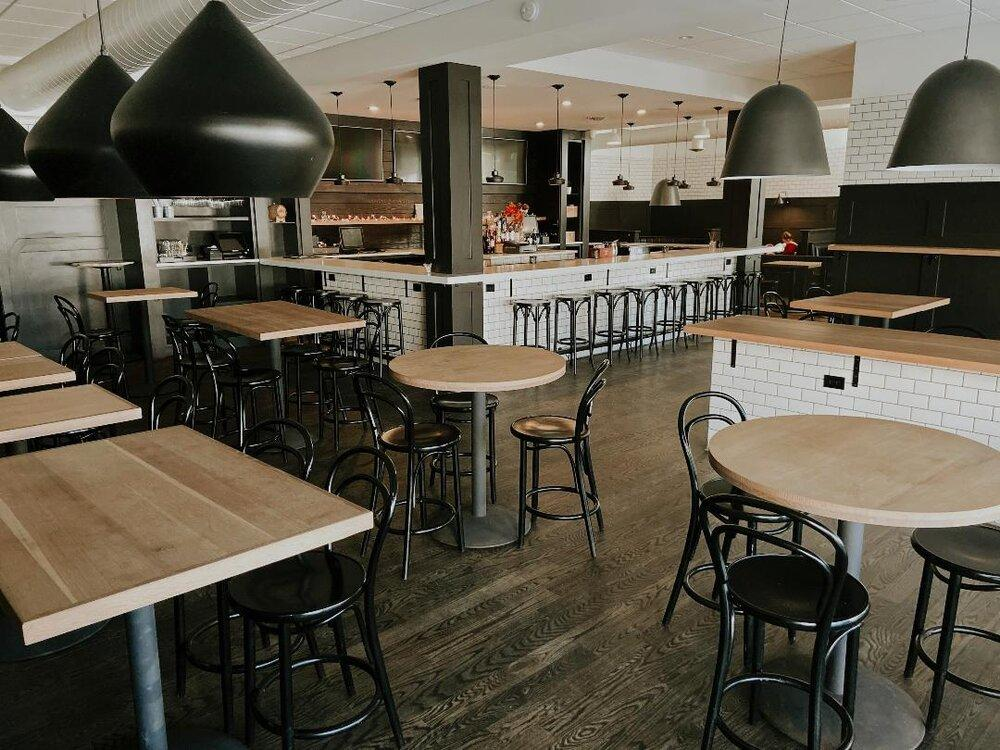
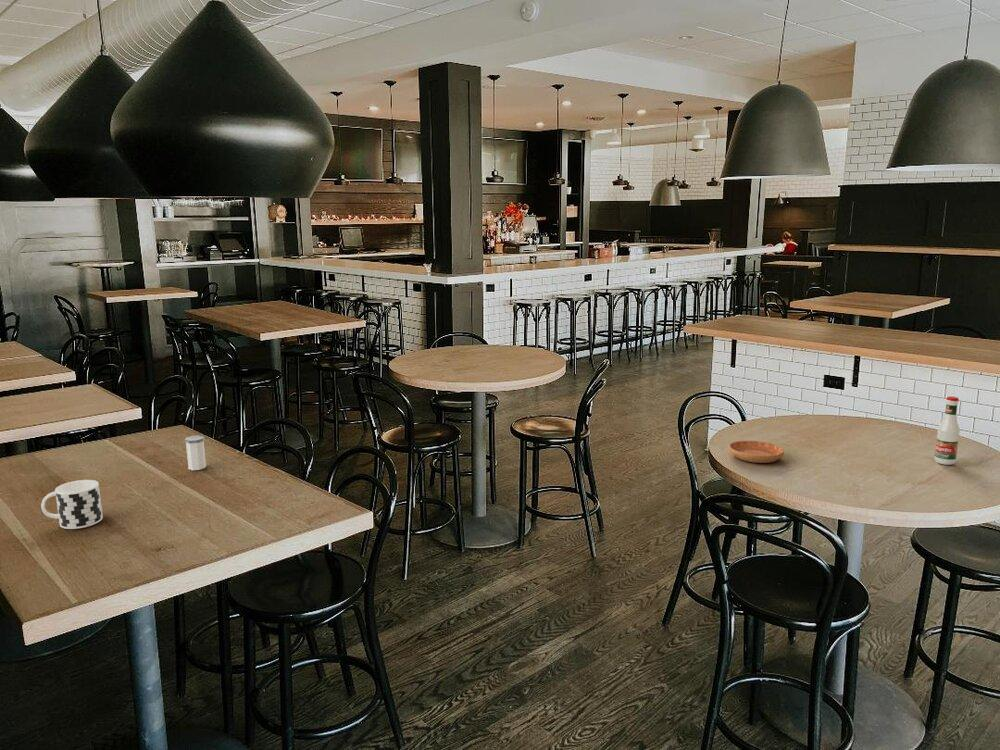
+ salt shaker (196, 452)
+ tabasco sauce (948, 430)
+ cup (71, 505)
+ saucer (755, 452)
